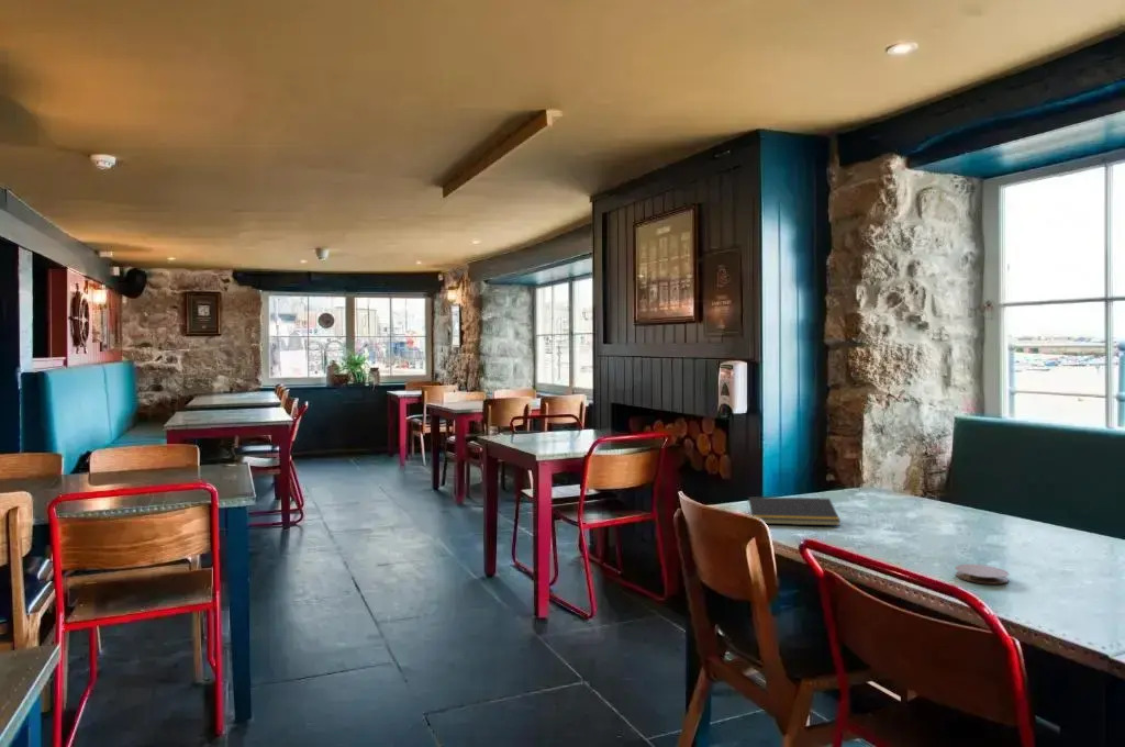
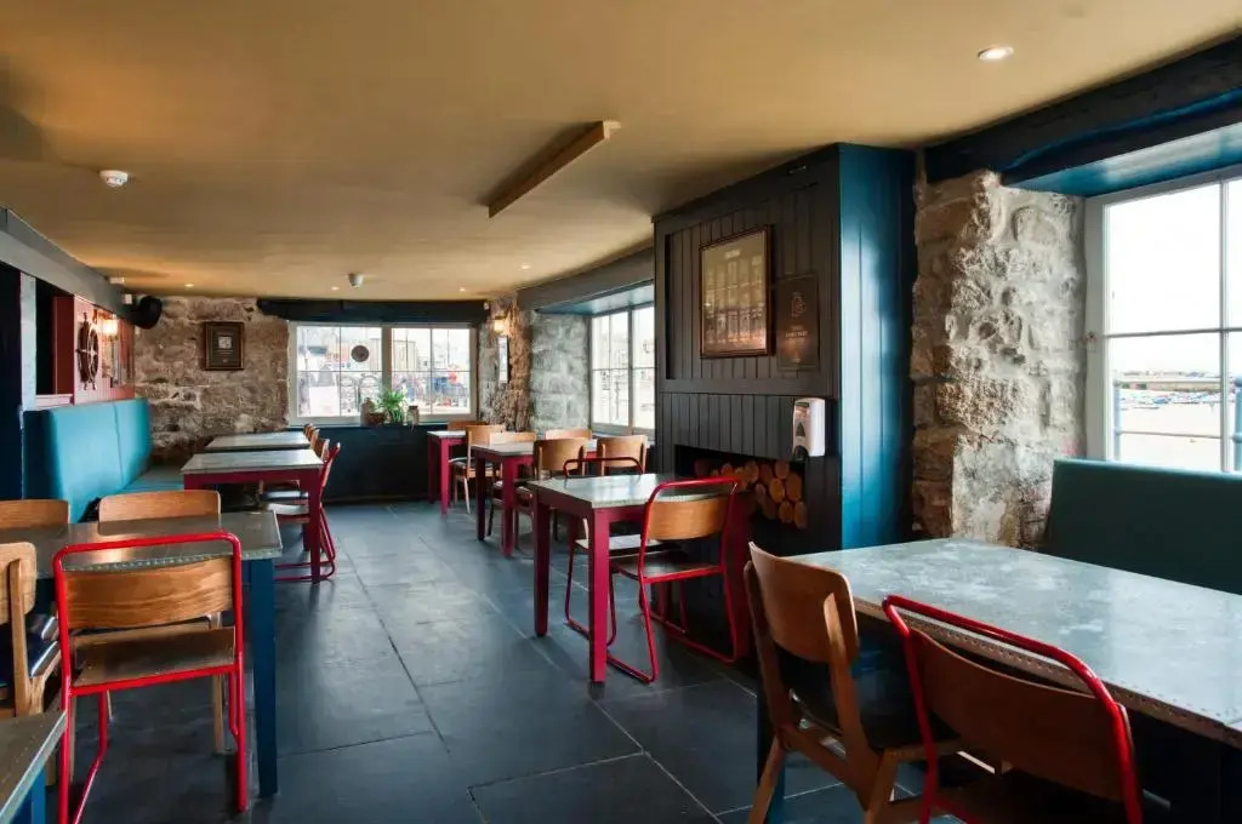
- notepad (792, 510)
- coaster (981, 573)
